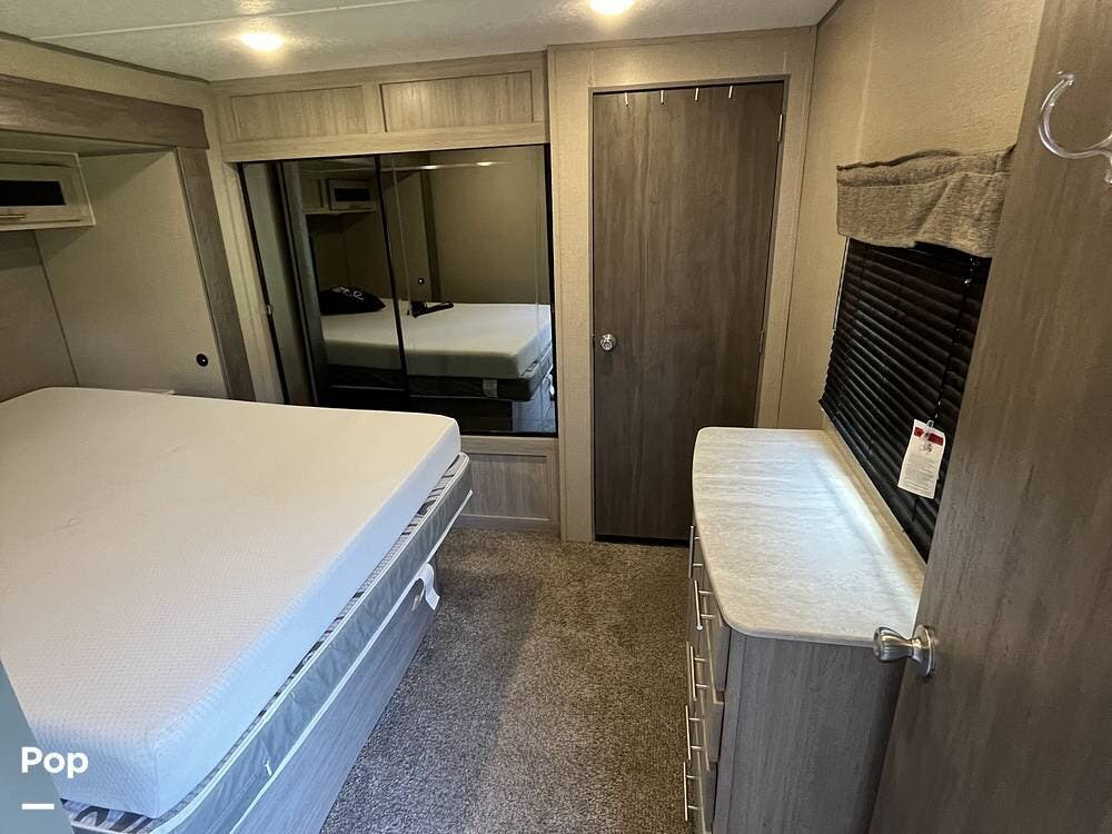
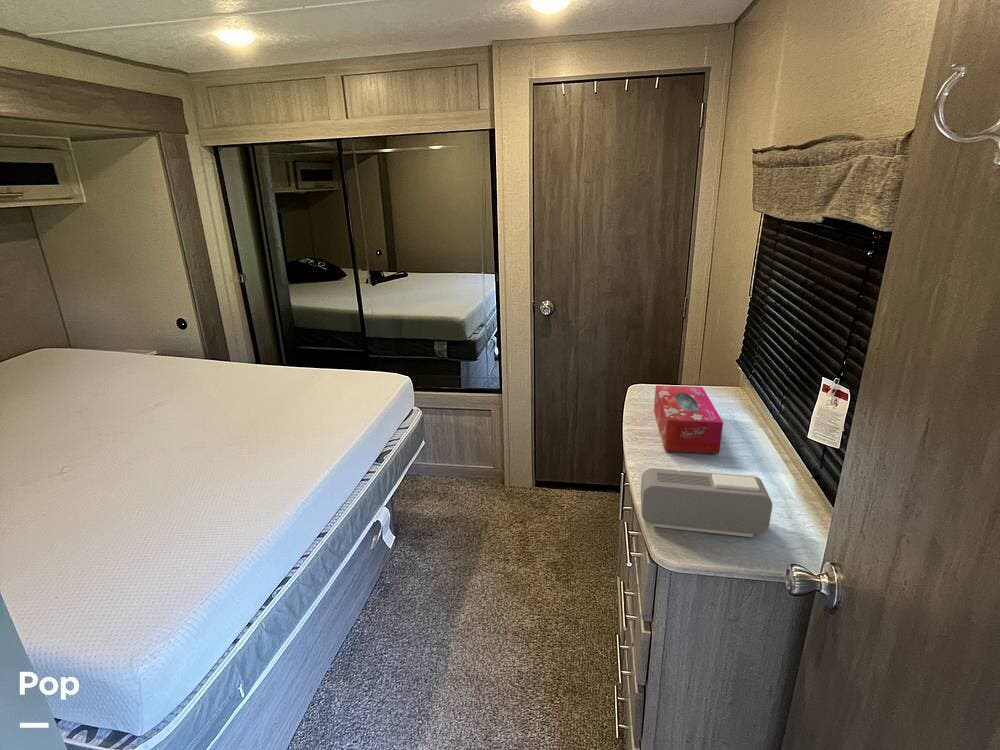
+ tissue box (684, 416)
+ alarm clock (702, 499)
